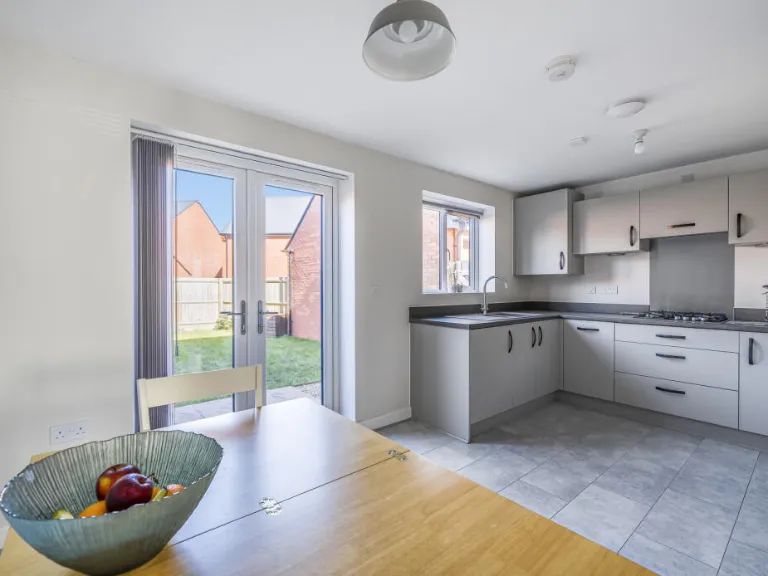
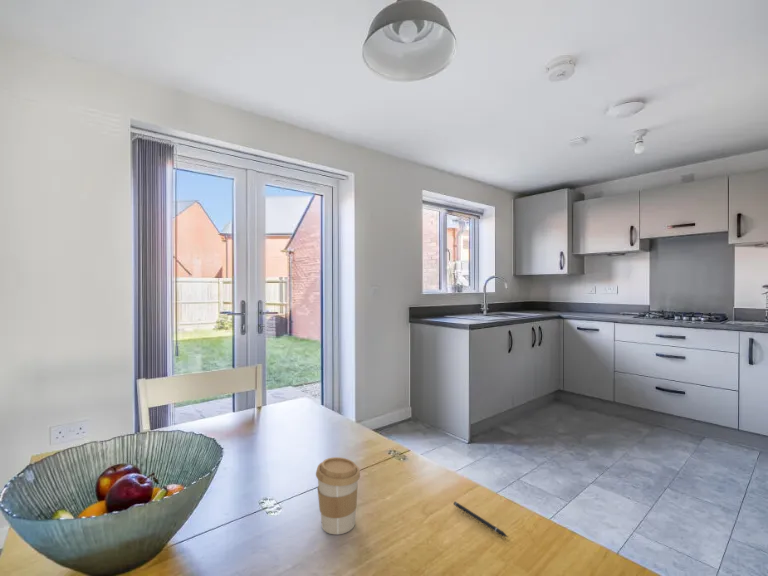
+ pen (479, 518)
+ coffee cup (338, 493)
